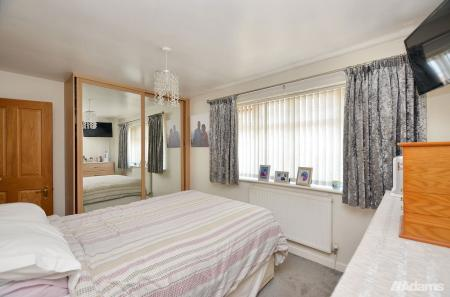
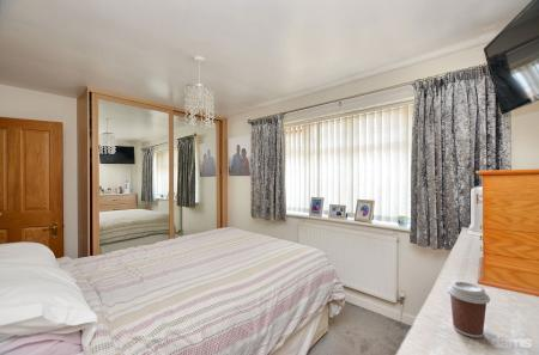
+ coffee cup (467, 307)
